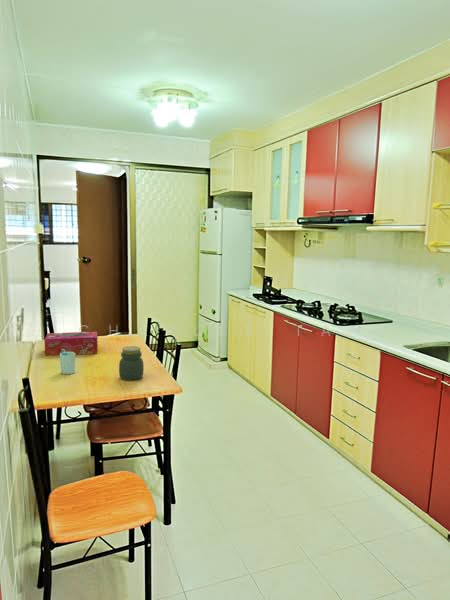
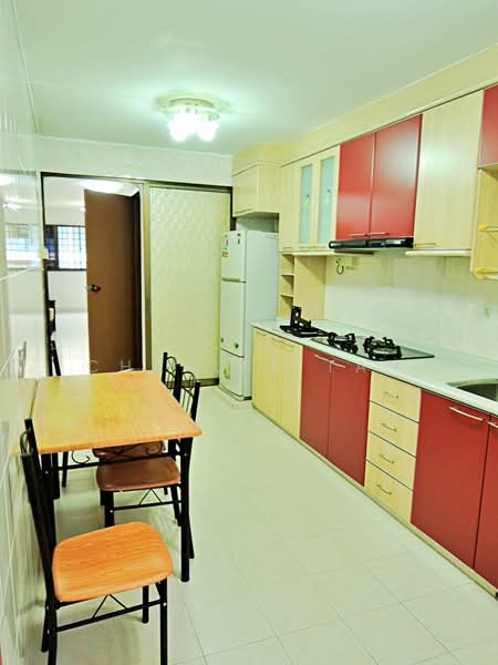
- tissue box (72, 343)
- cup (68, 361)
- jar (131, 362)
